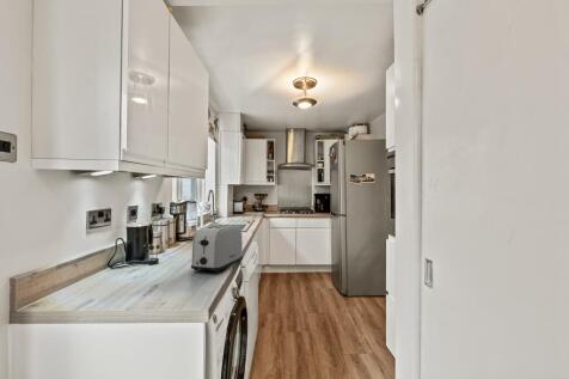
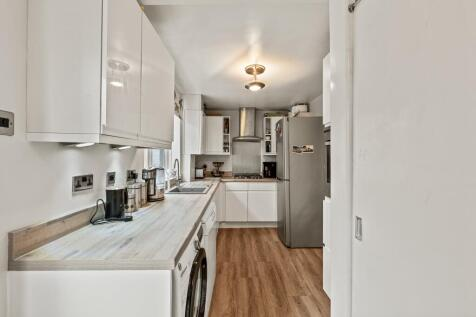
- toaster (218, 245)
